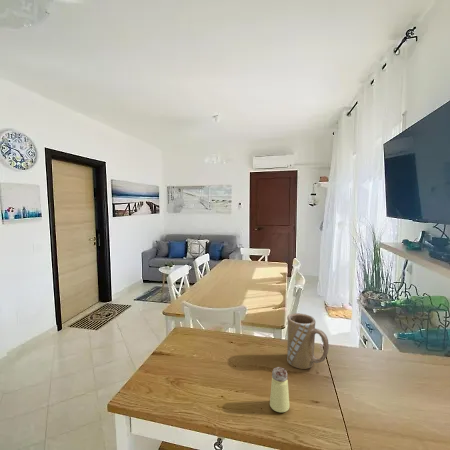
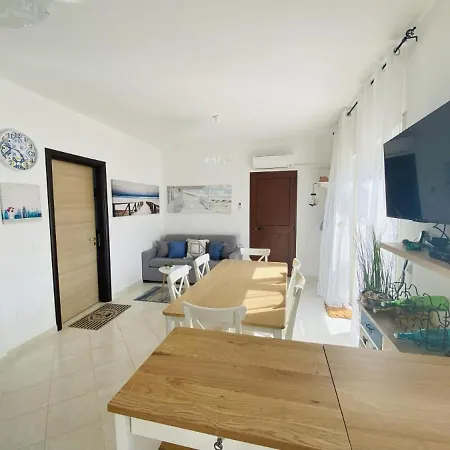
- mug (306, 340)
- saltshaker (279, 388)
